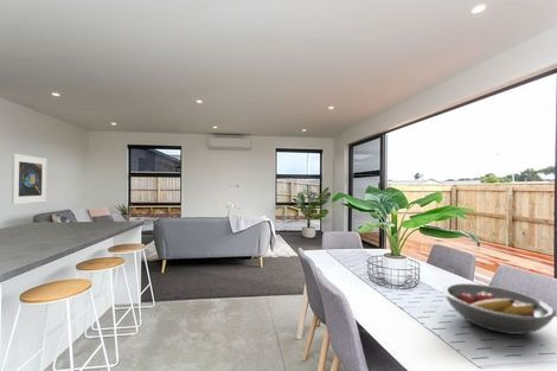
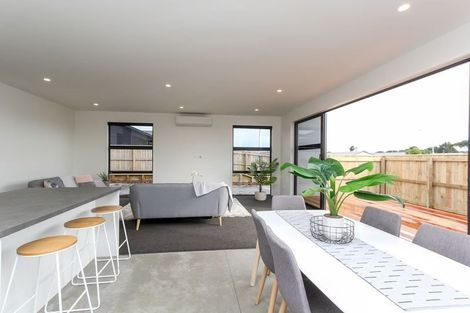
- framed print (30, 179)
- fruit bowl (493, 307)
